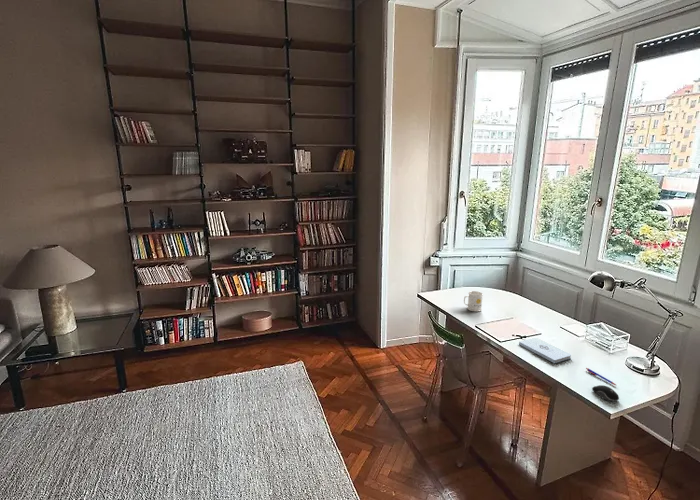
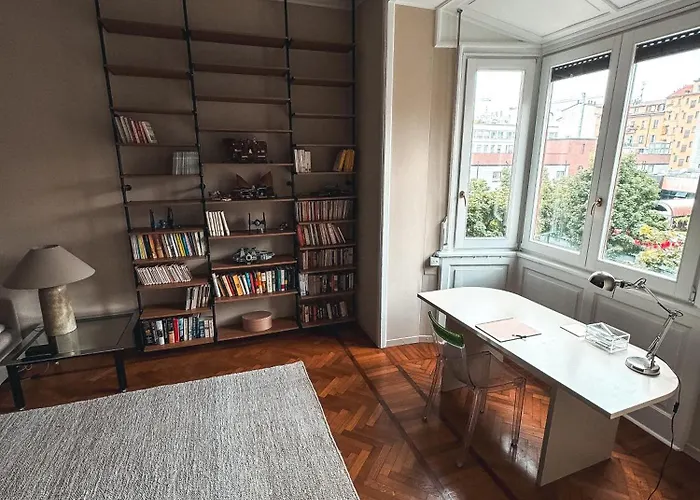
- computer mouse (606, 391)
- pen (600, 376)
- mug (473, 301)
- notepad (544, 349)
